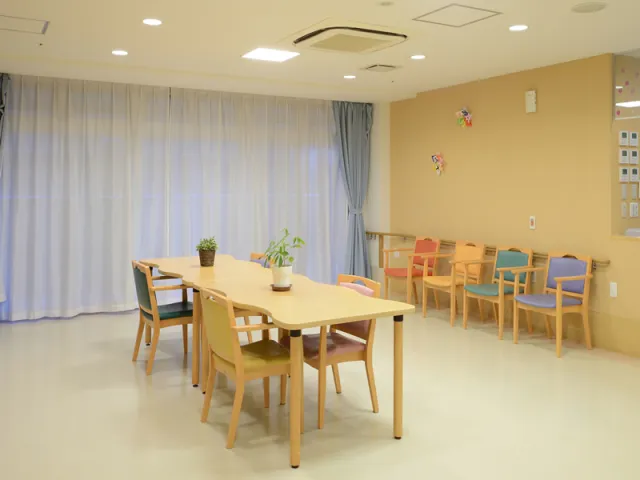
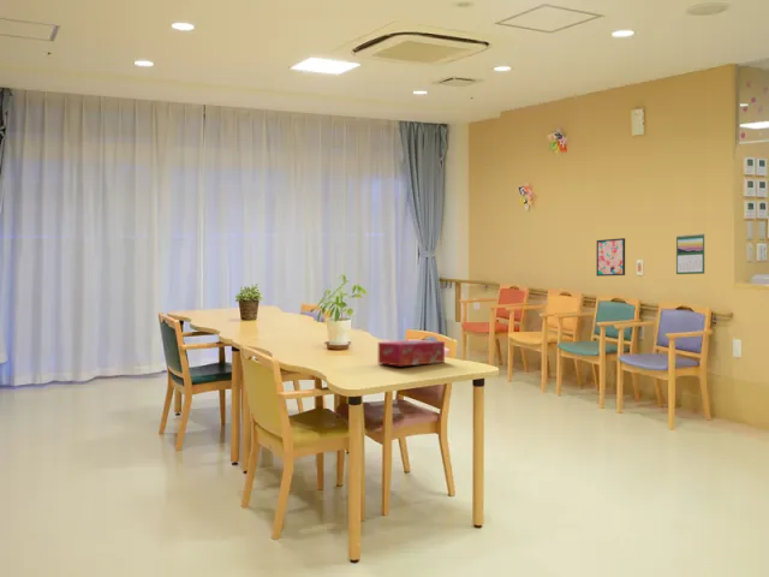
+ tissue box (411, 352)
+ calendar (690, 254)
+ wall art (610, 257)
